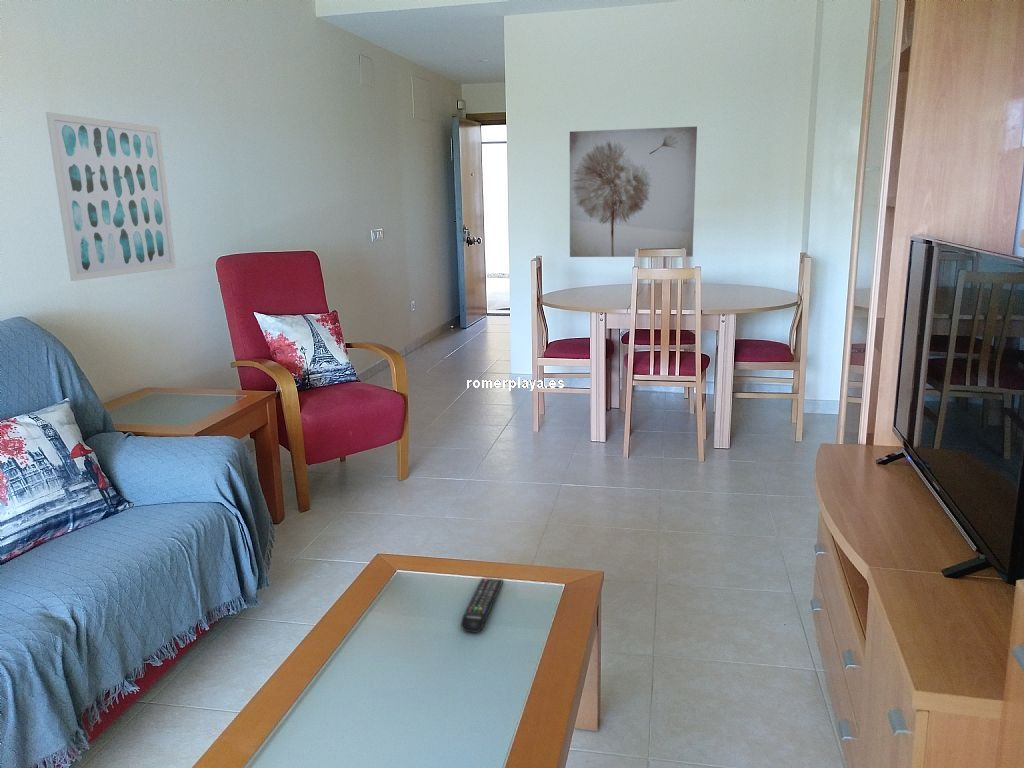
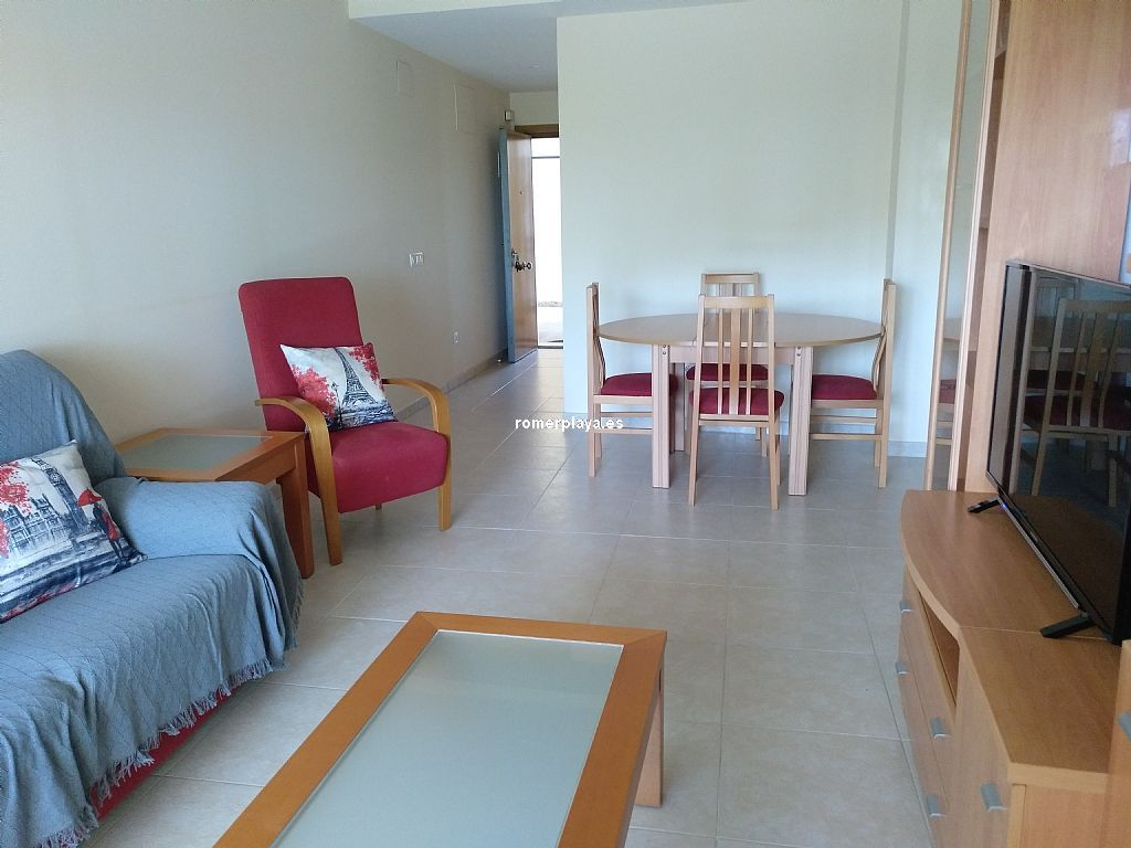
- remote control (483, 601)
- wall art (118, 198)
- wall art (631, 194)
